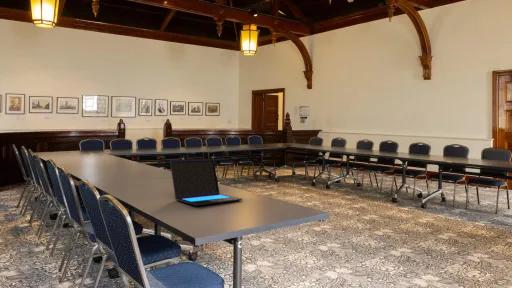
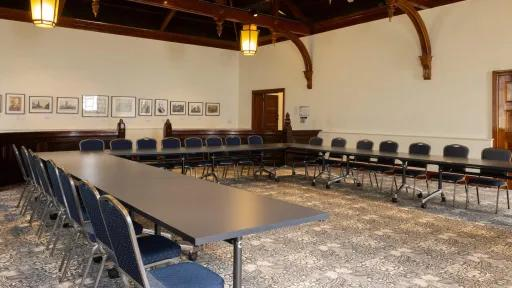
- laptop (205, 180)
